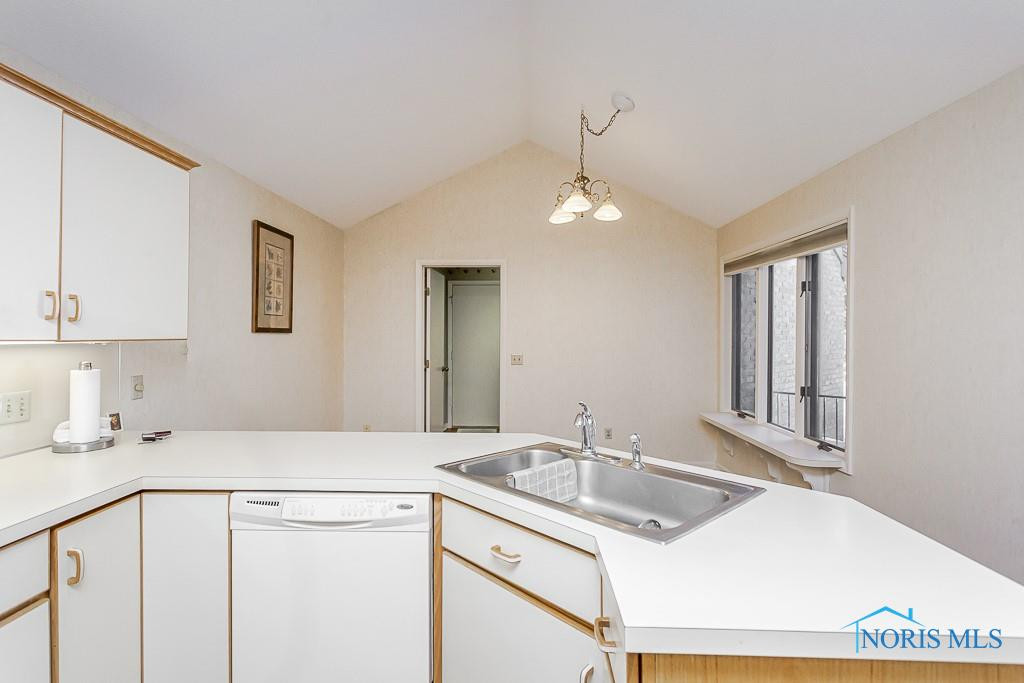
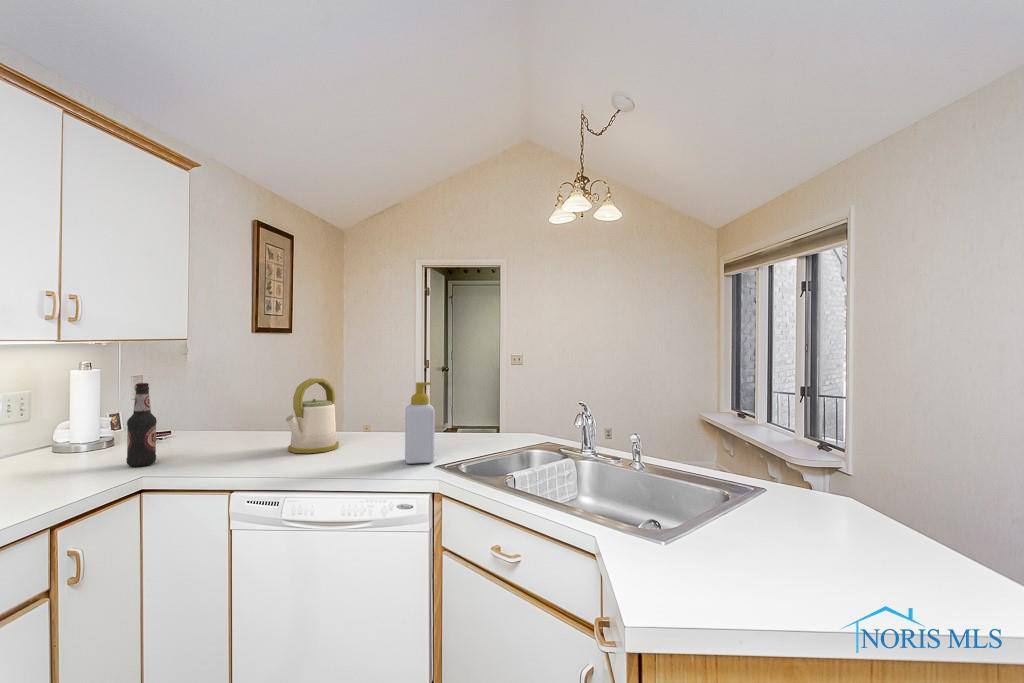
+ kettle (310, 413)
+ bottle (141, 423)
+ soap bottle (419, 421)
